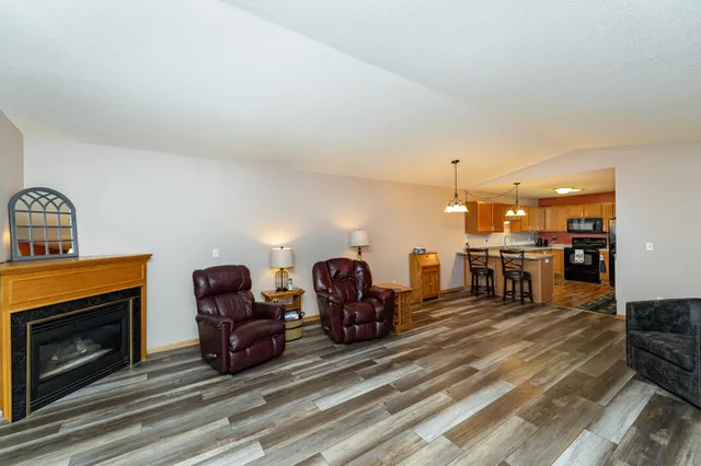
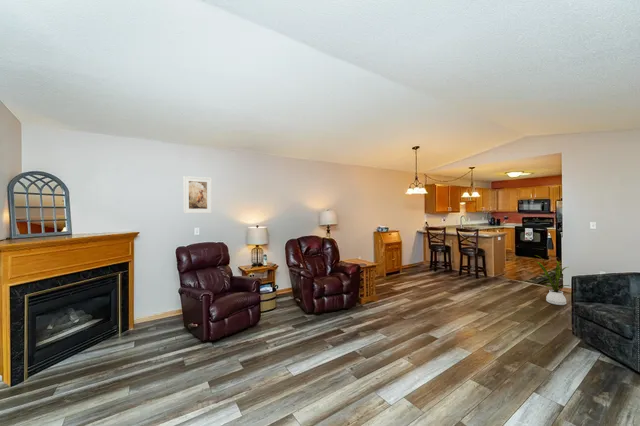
+ house plant (553, 279)
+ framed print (198, 195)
